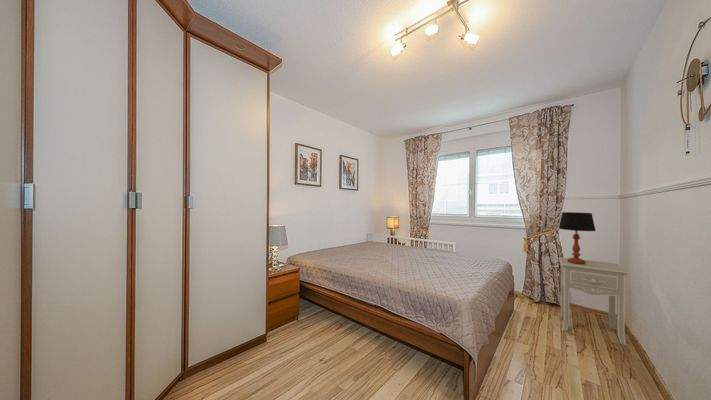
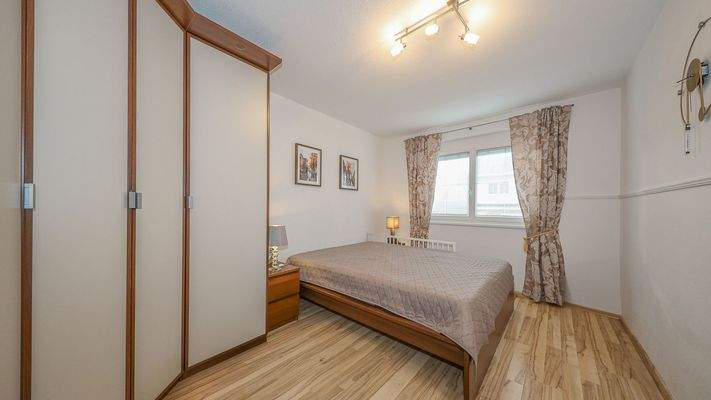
- table lamp (576, 237)
- nightstand (589, 294)
